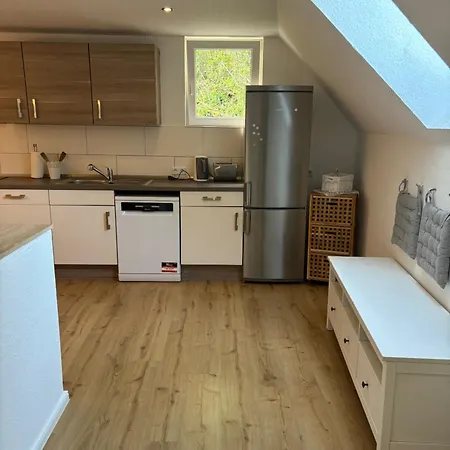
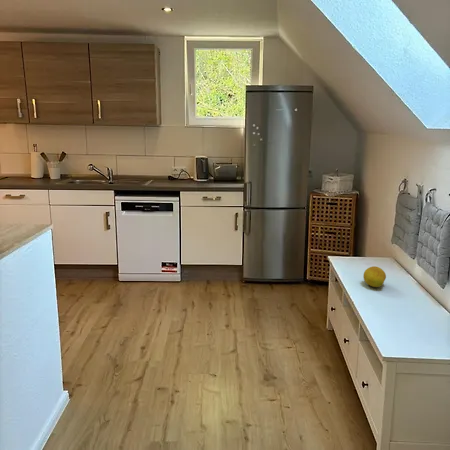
+ fruit (375, 276)
